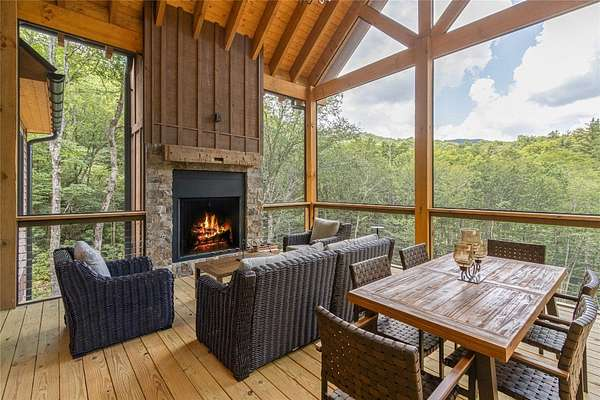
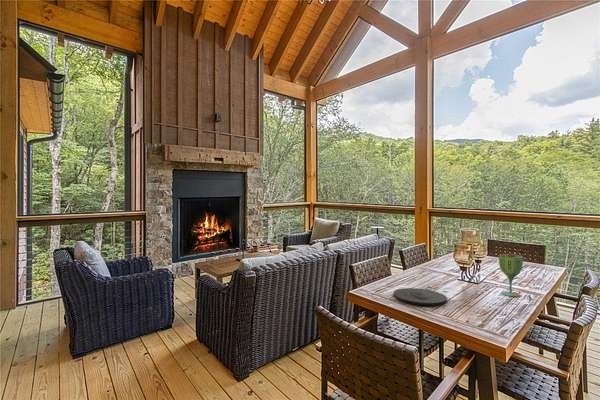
+ wine glass (510, 274)
+ plate (419, 294)
